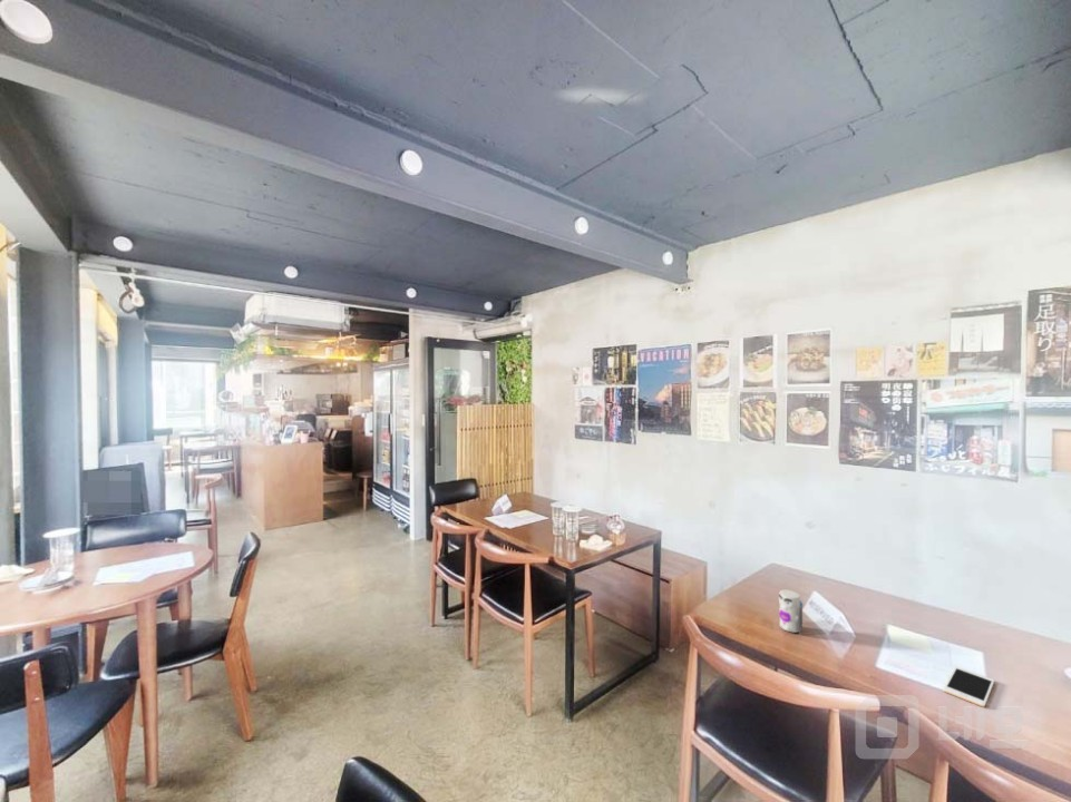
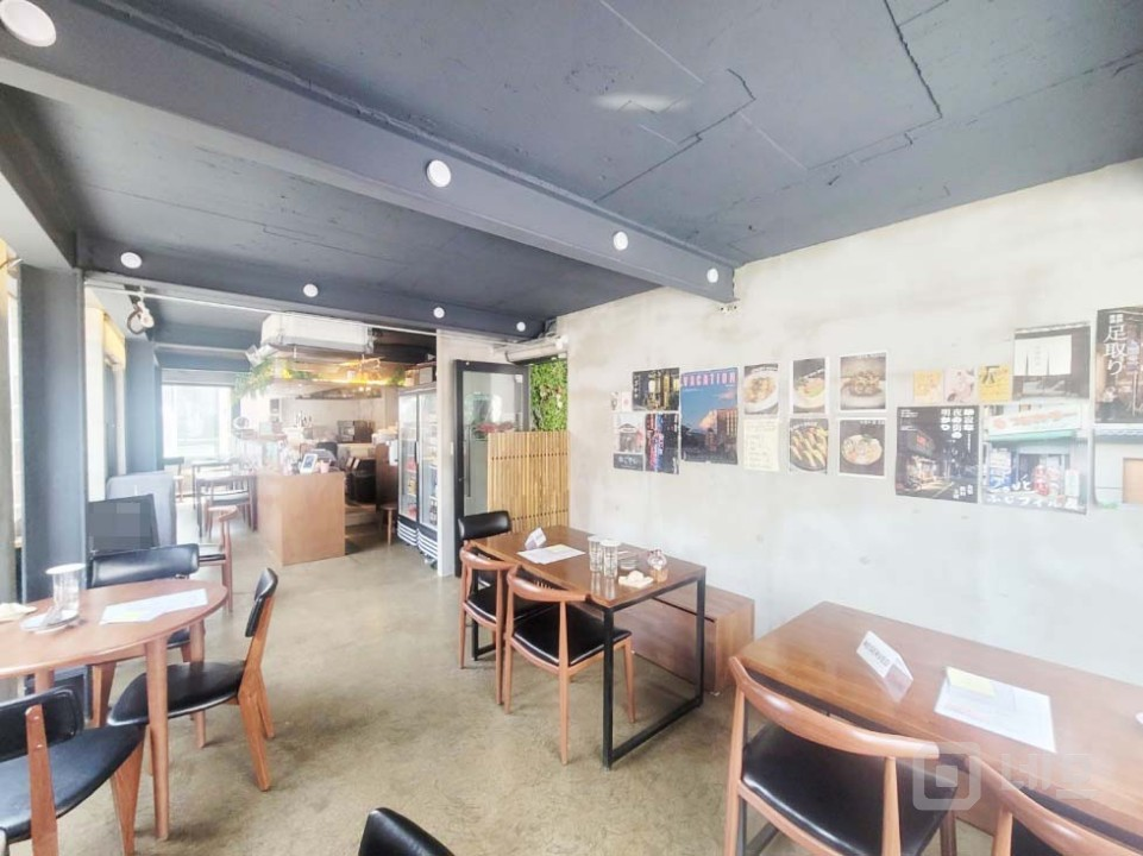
- cell phone (968, 685)
- toy (792, 610)
